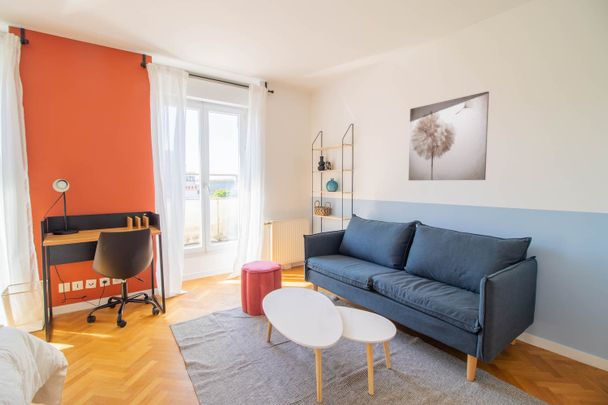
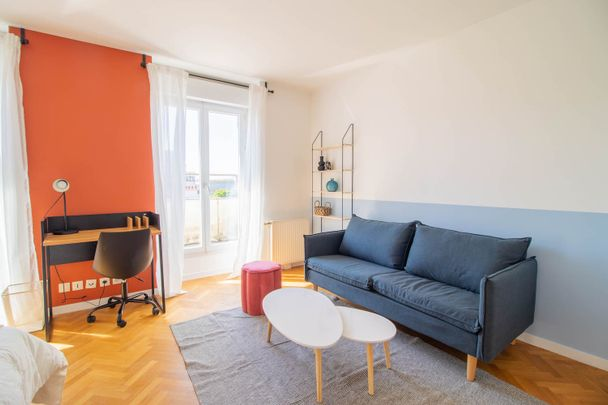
- wall art (444, 141)
